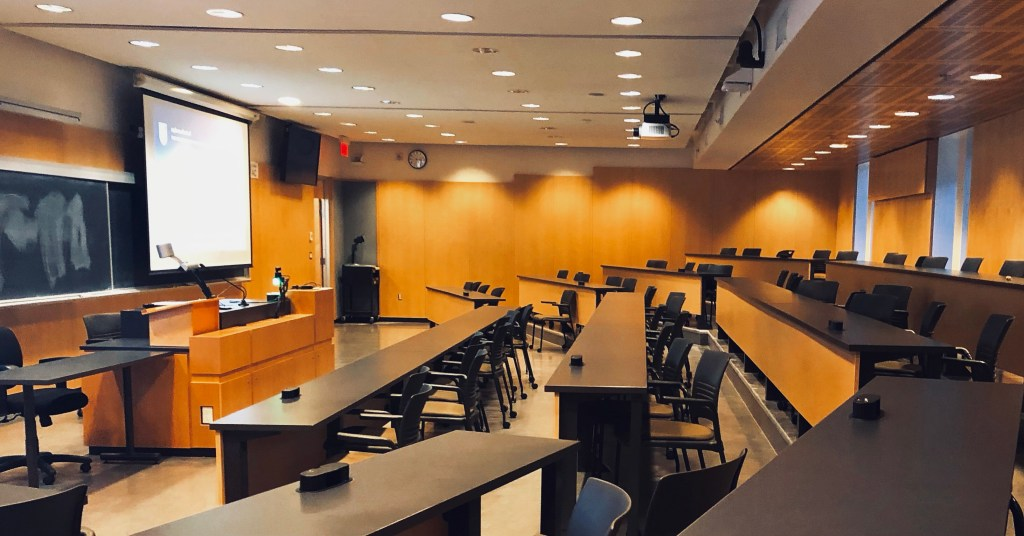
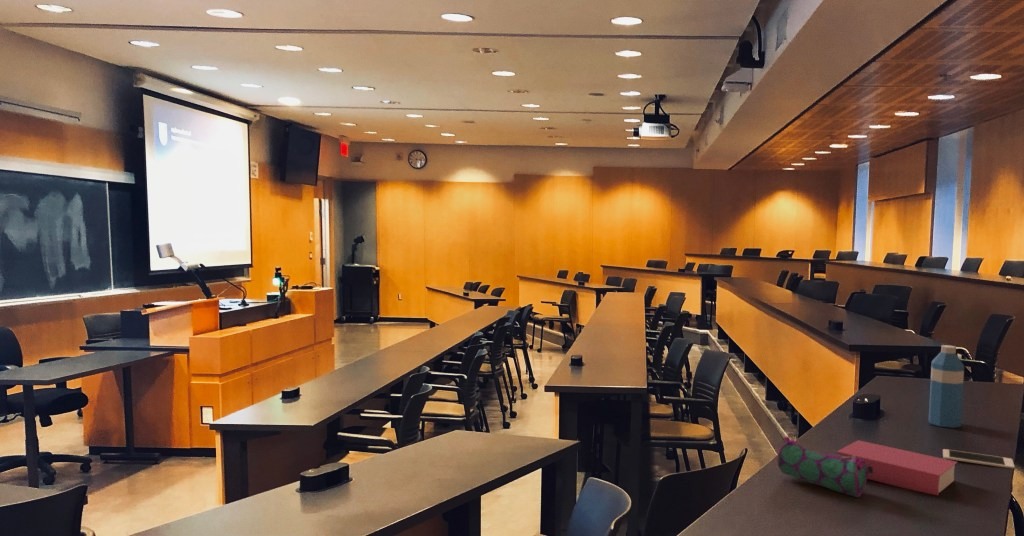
+ pencil case (822, 466)
+ book (895, 466)
+ cell phone (977, 458)
+ water bottle (946, 385)
